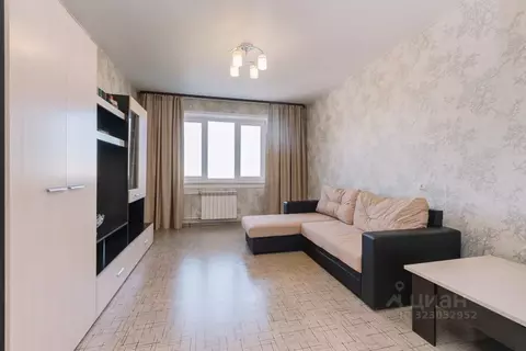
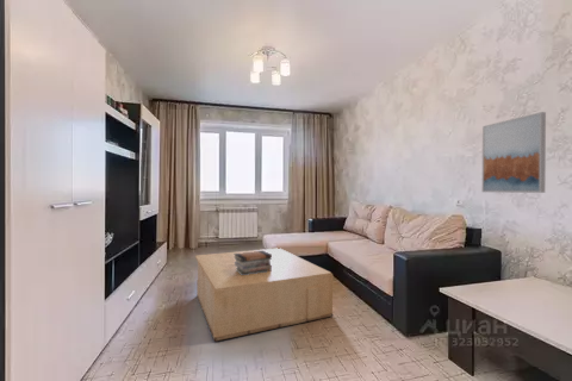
+ wall art (510, 156)
+ book stack (253, 262)
+ coffee table (256, 282)
